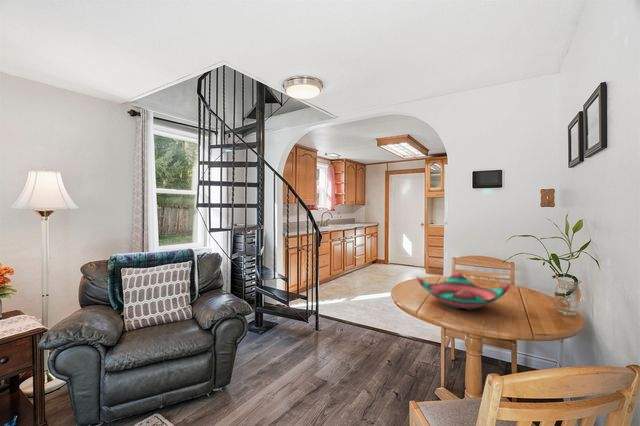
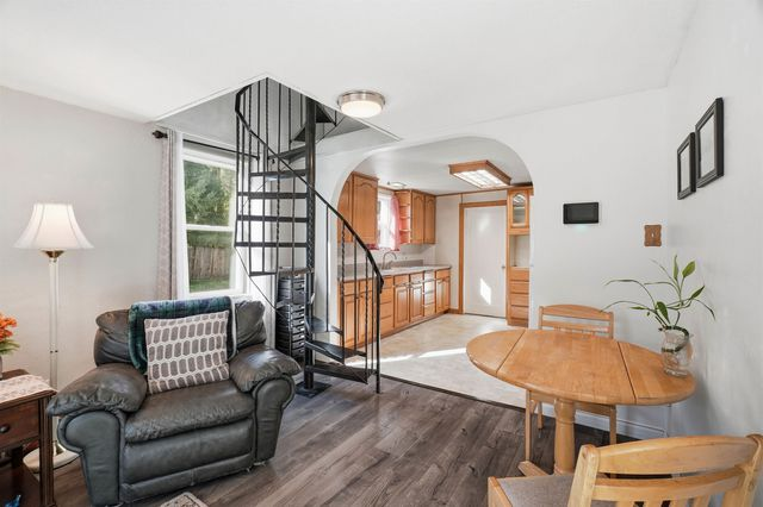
- decorative bowl (460, 291)
